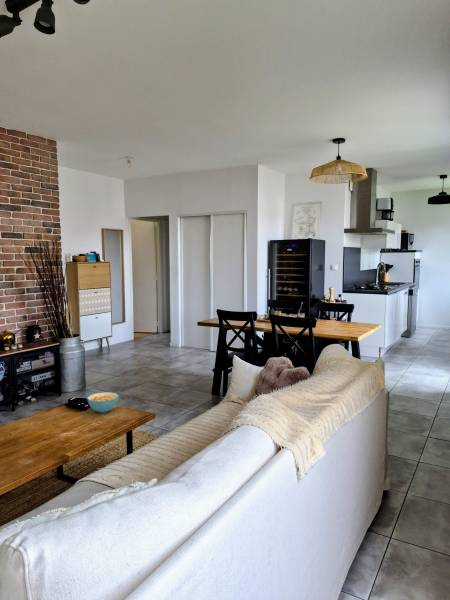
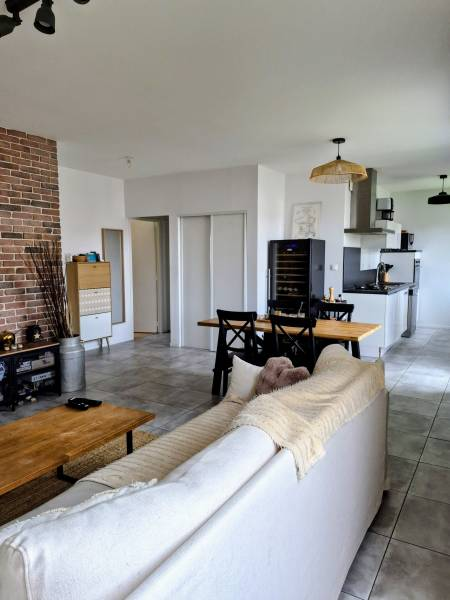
- cereal bowl (103, 403)
